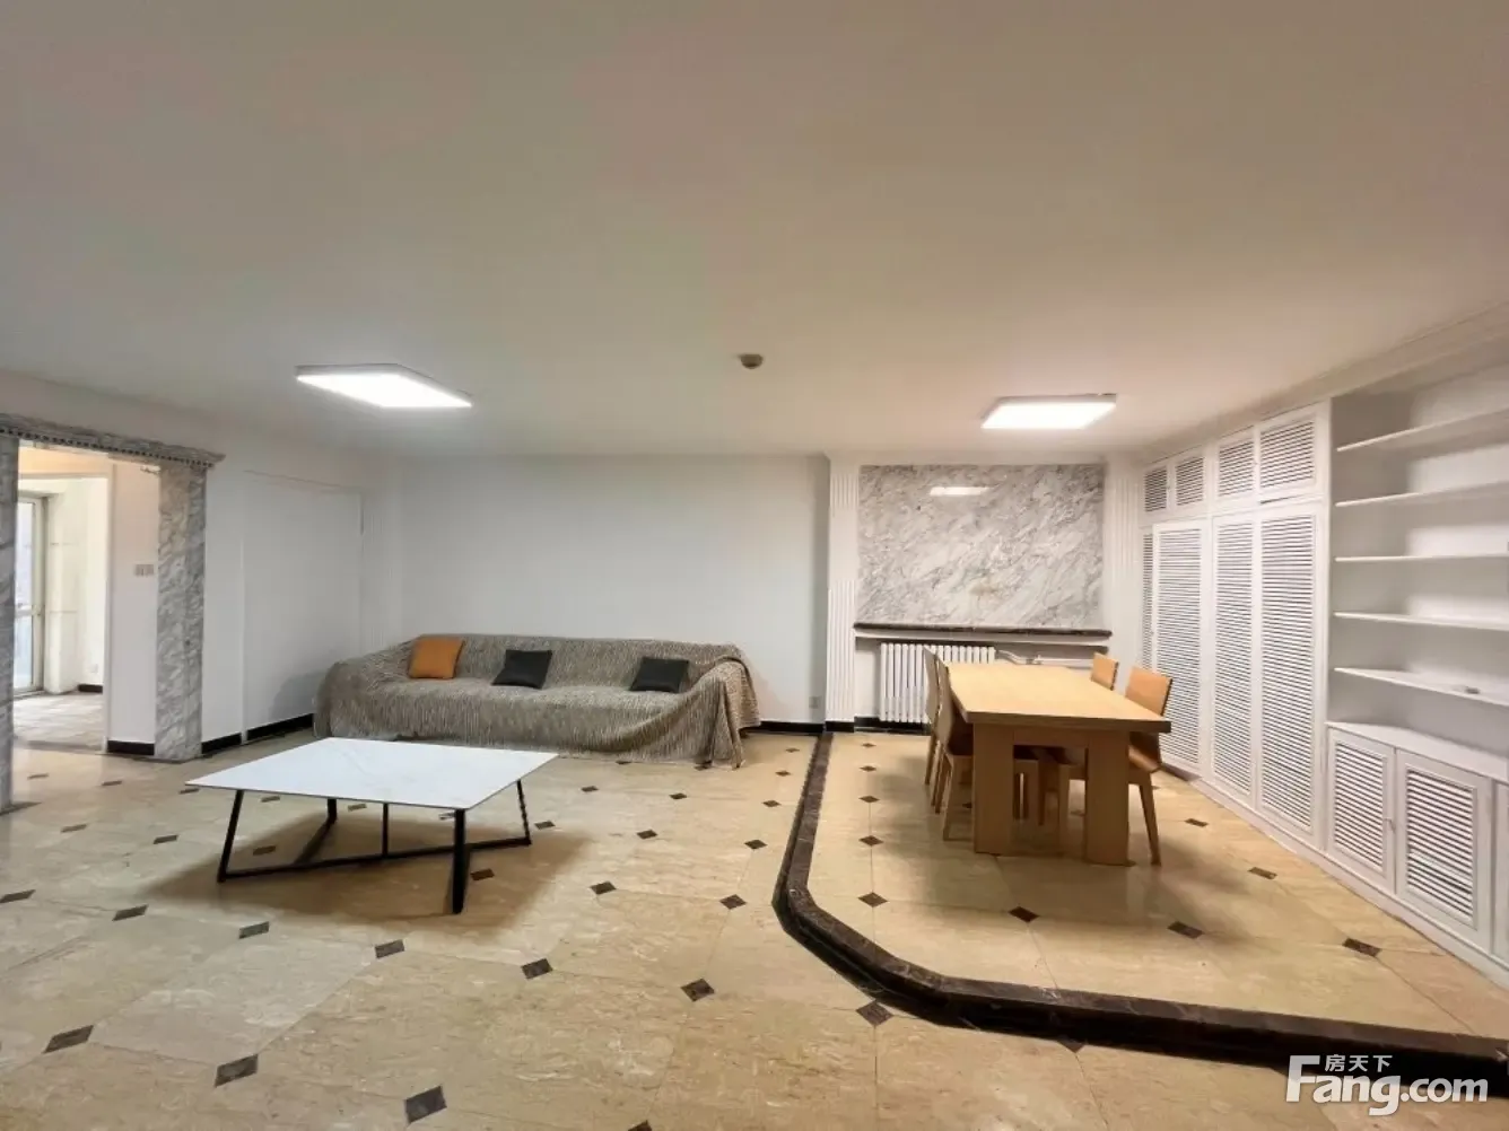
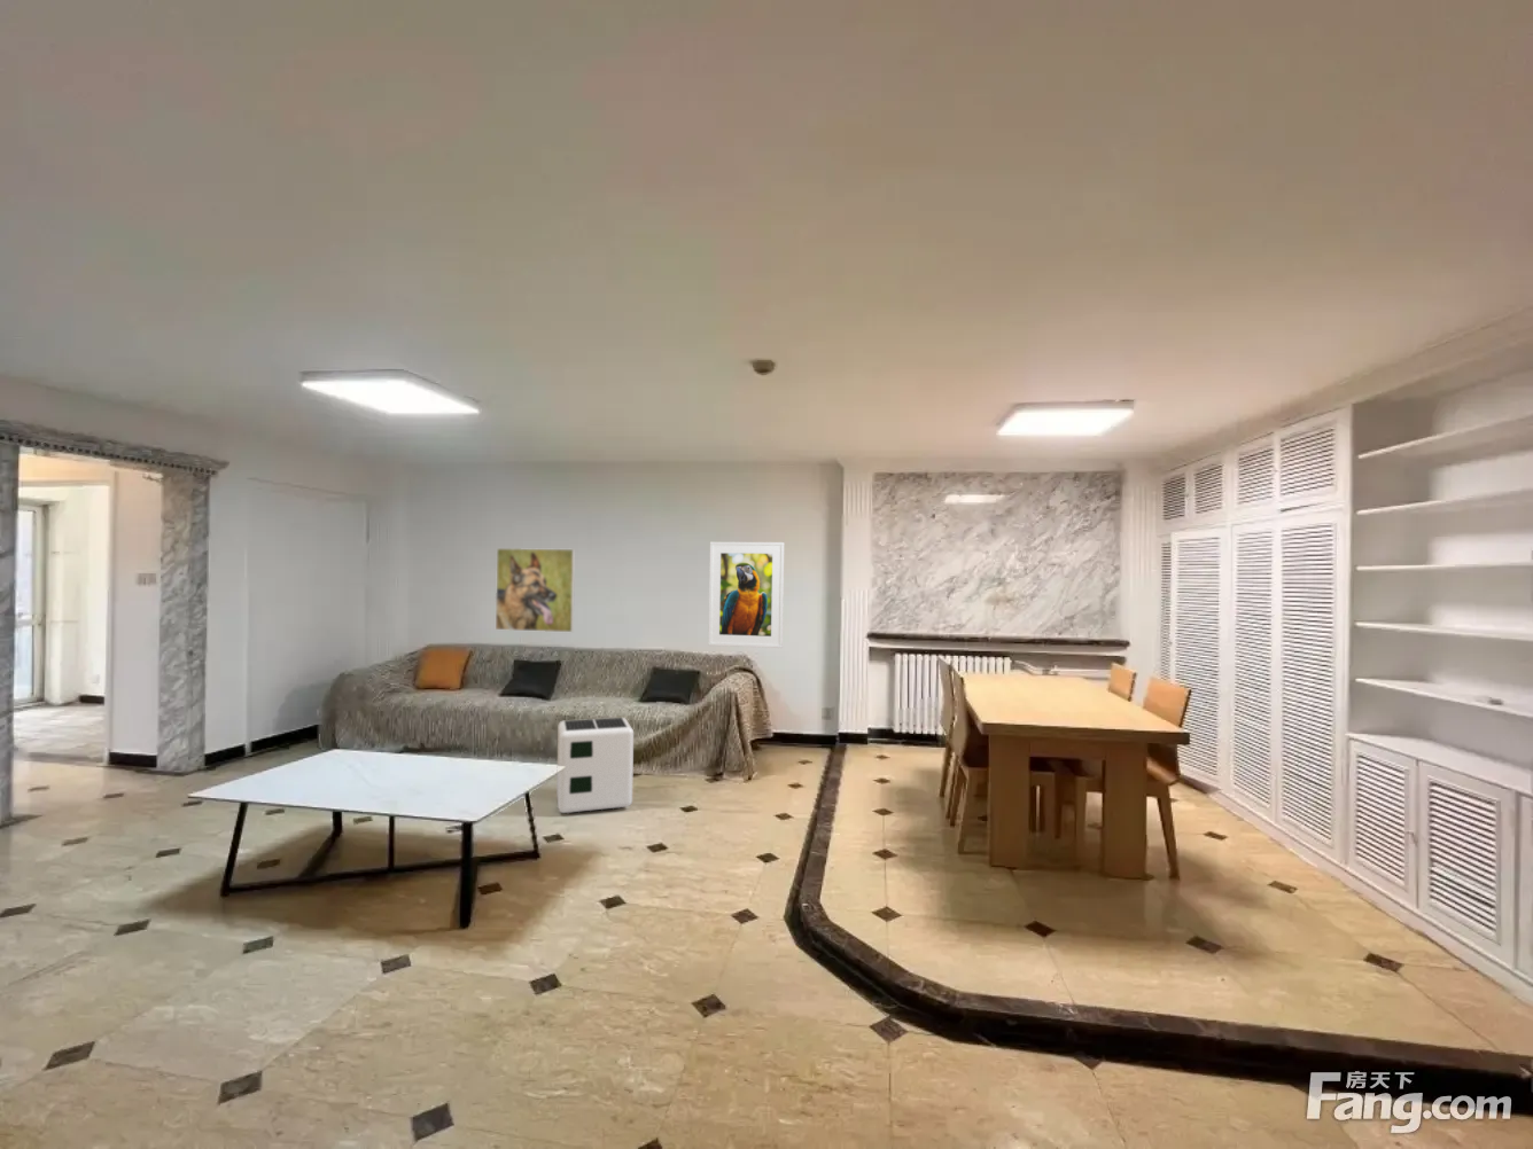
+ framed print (535, 589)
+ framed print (746, 594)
+ air purifier (594, 764)
